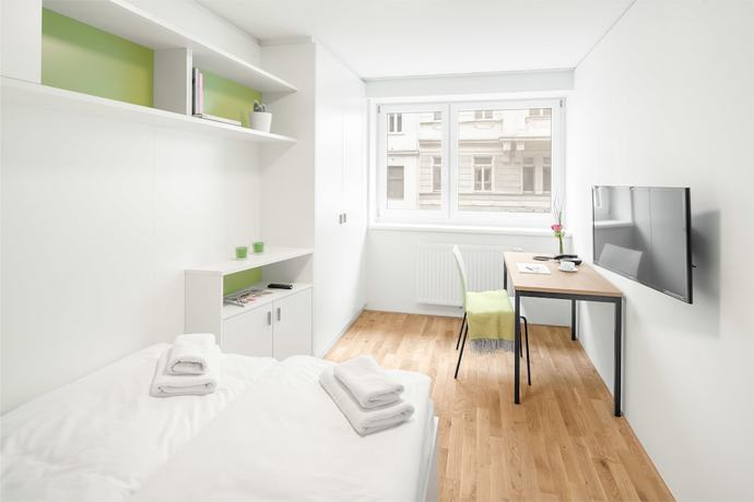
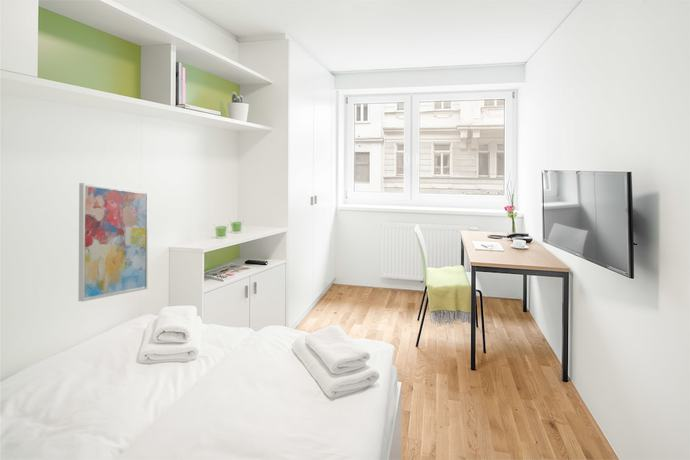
+ wall art (116, 241)
